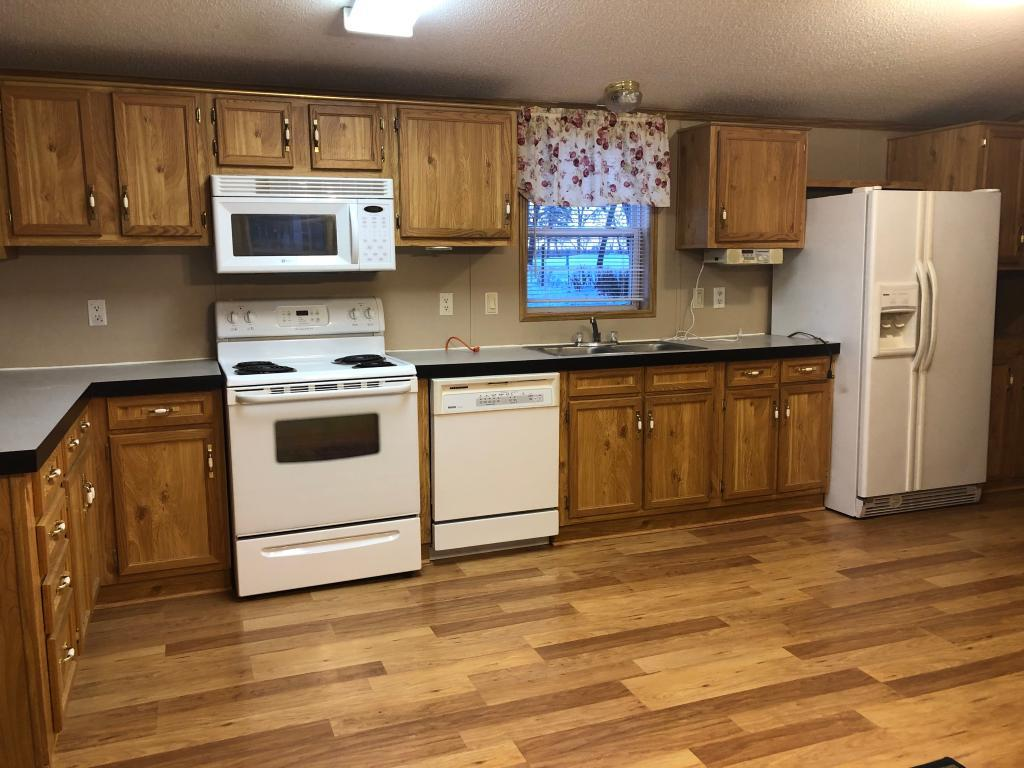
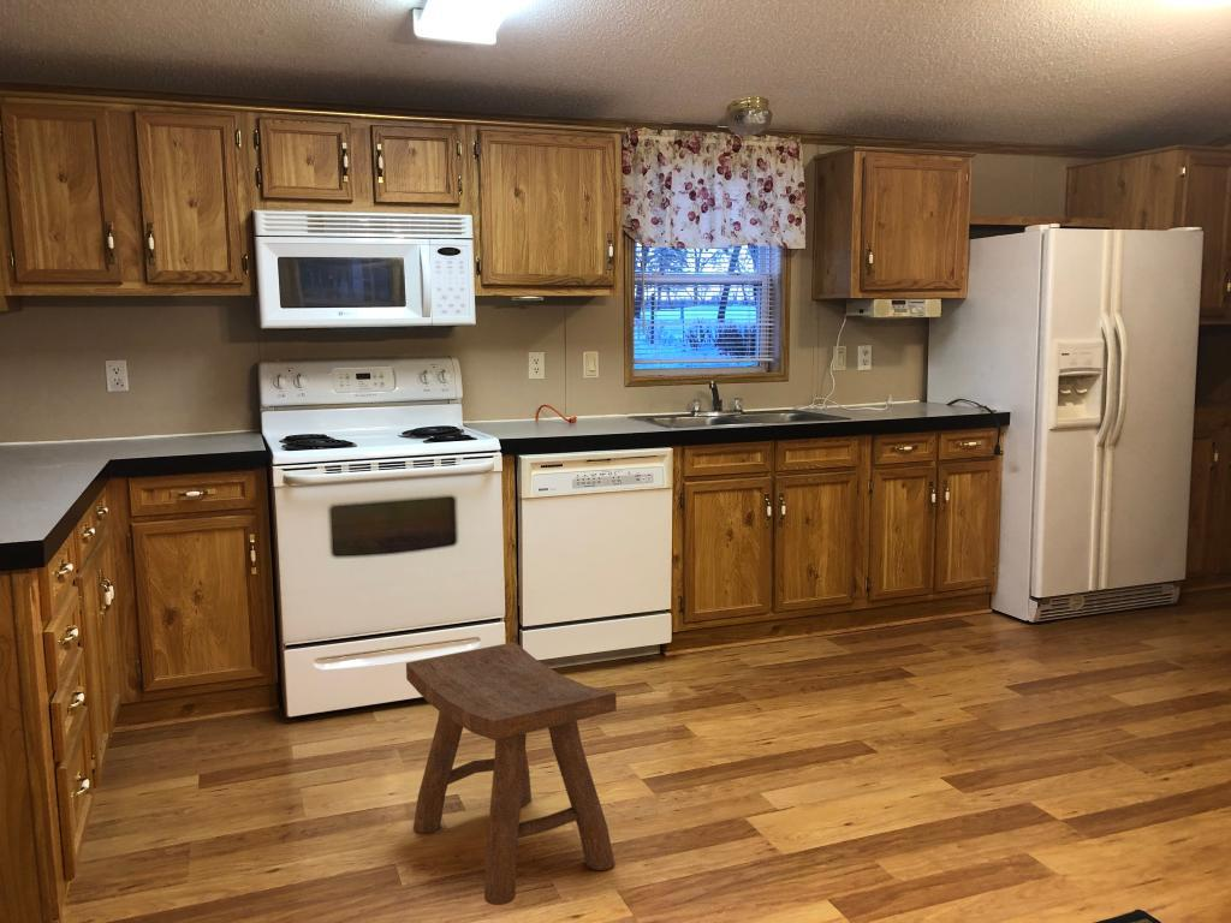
+ stool (507, 761)
